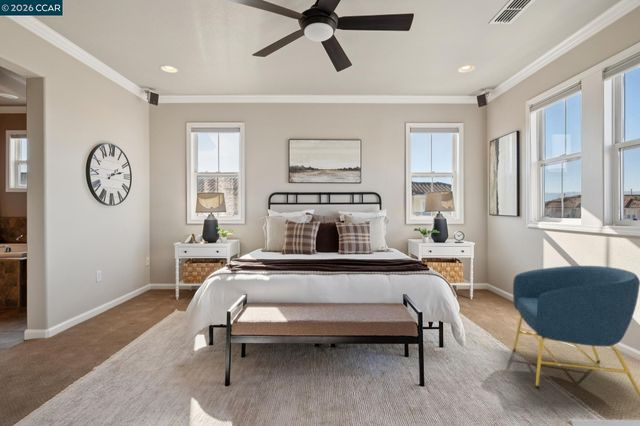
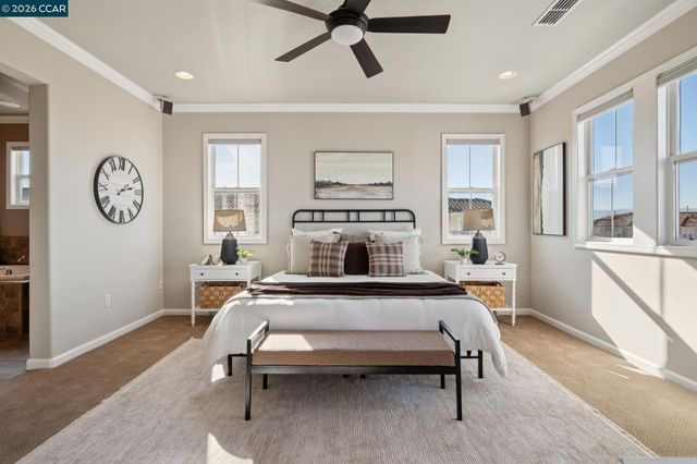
- armchair (574, 321)
